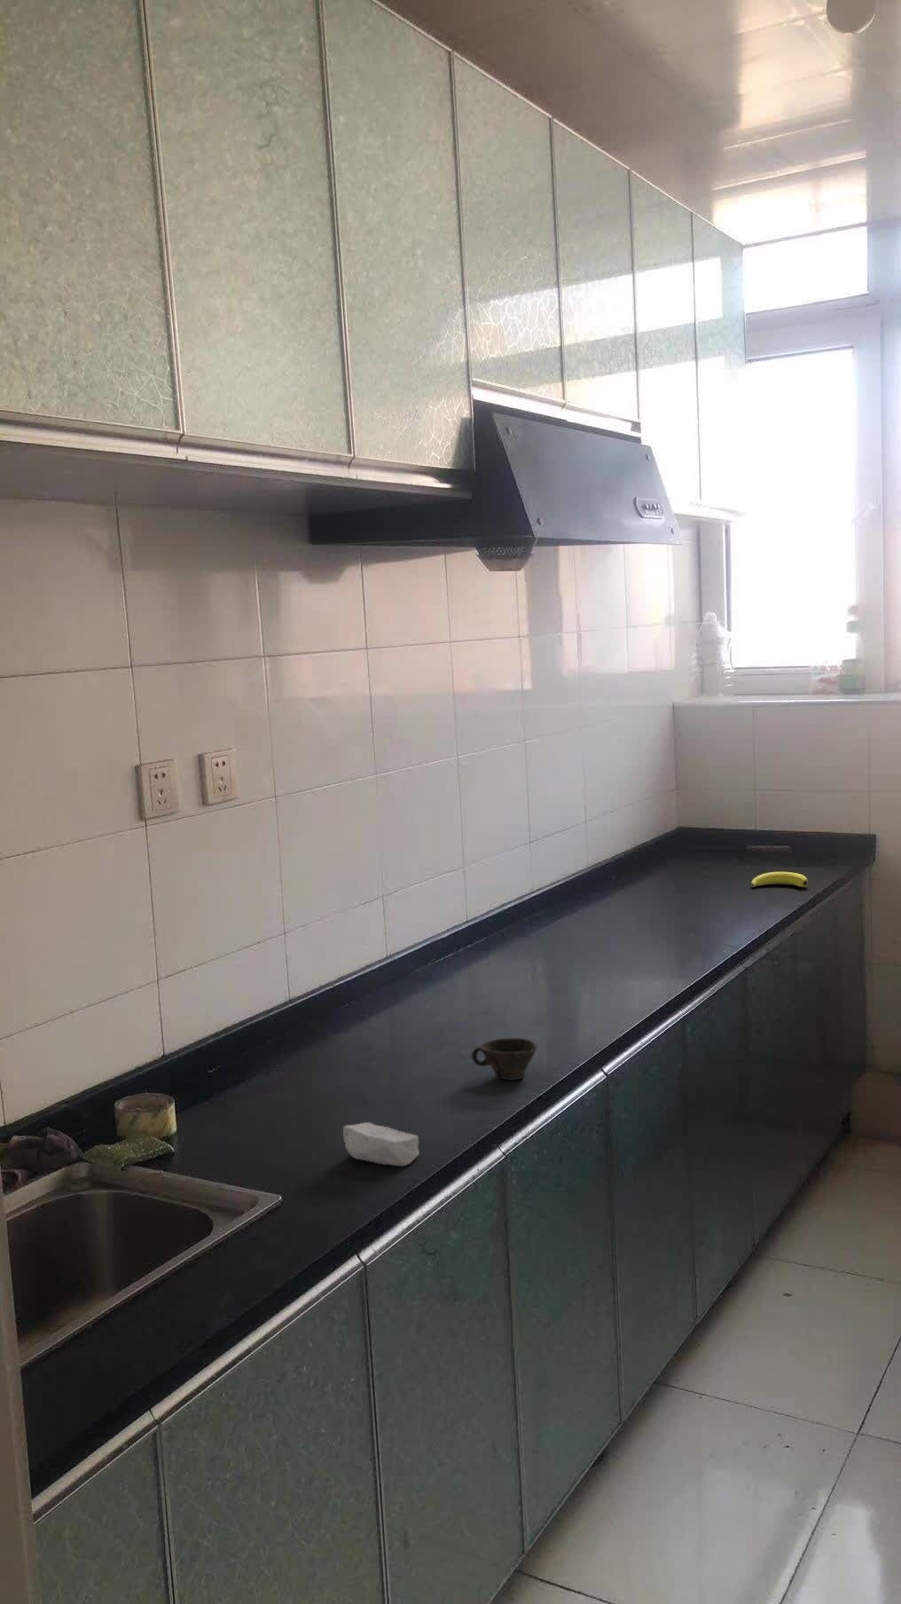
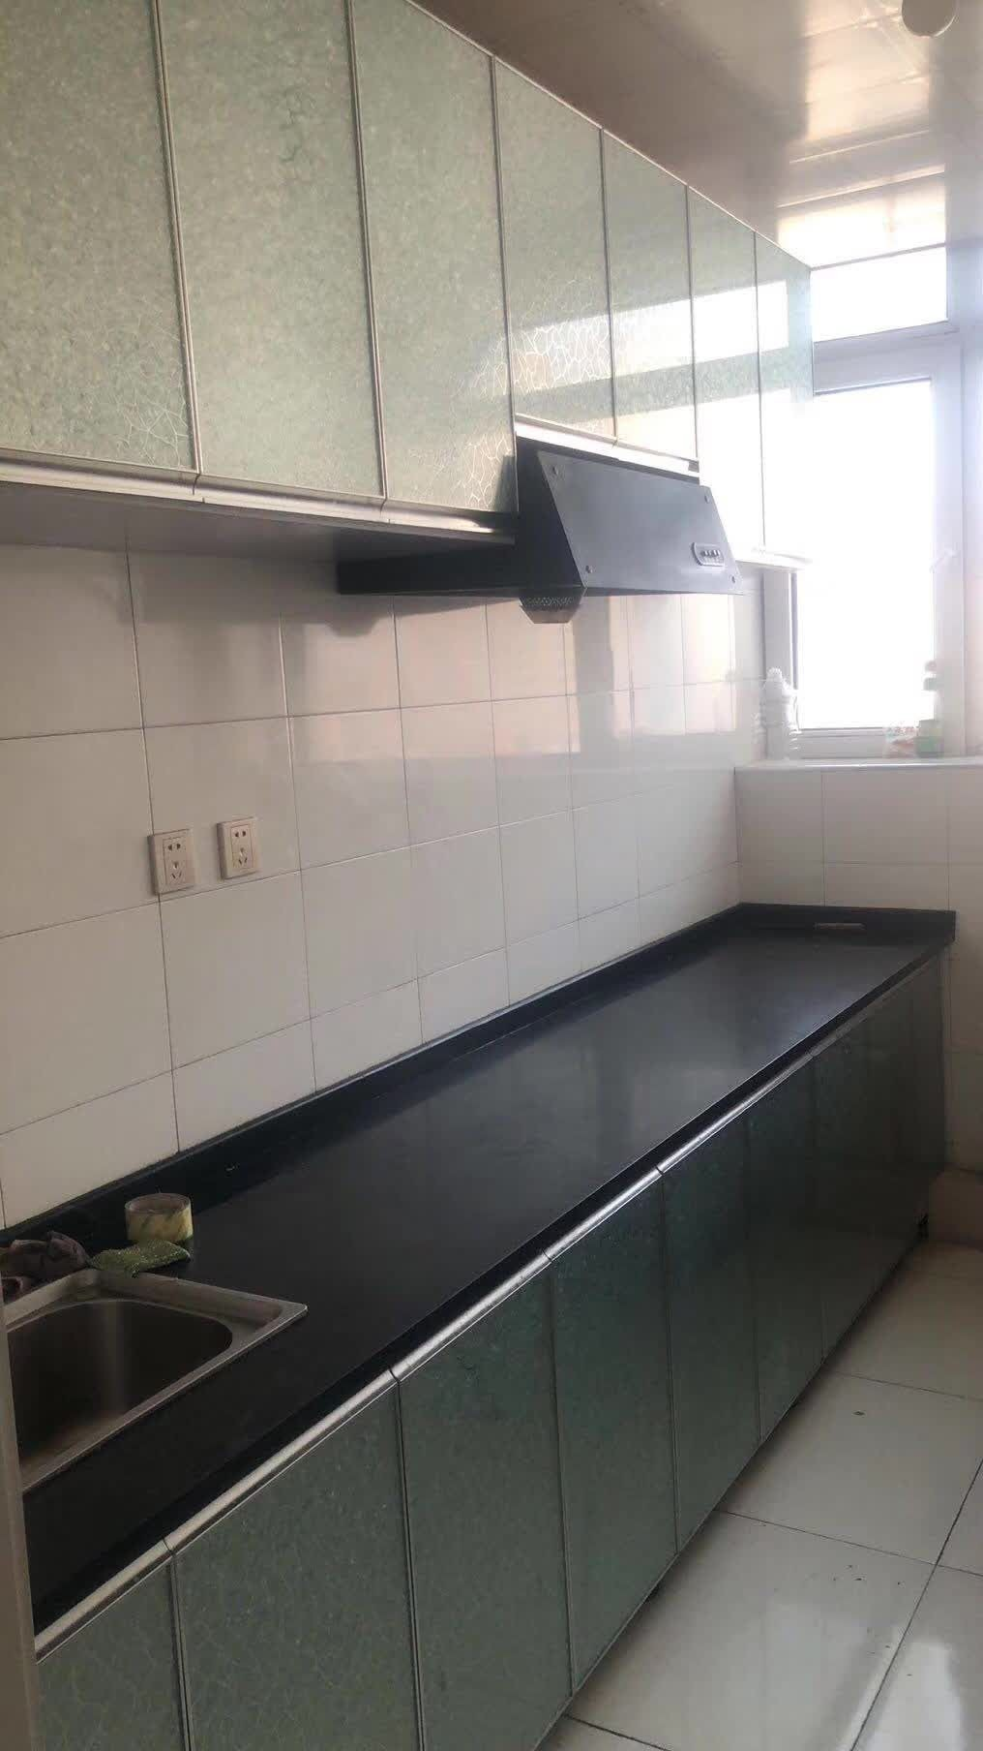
- soap bar (380, 1141)
- banana (780, 879)
- cup (504, 1060)
